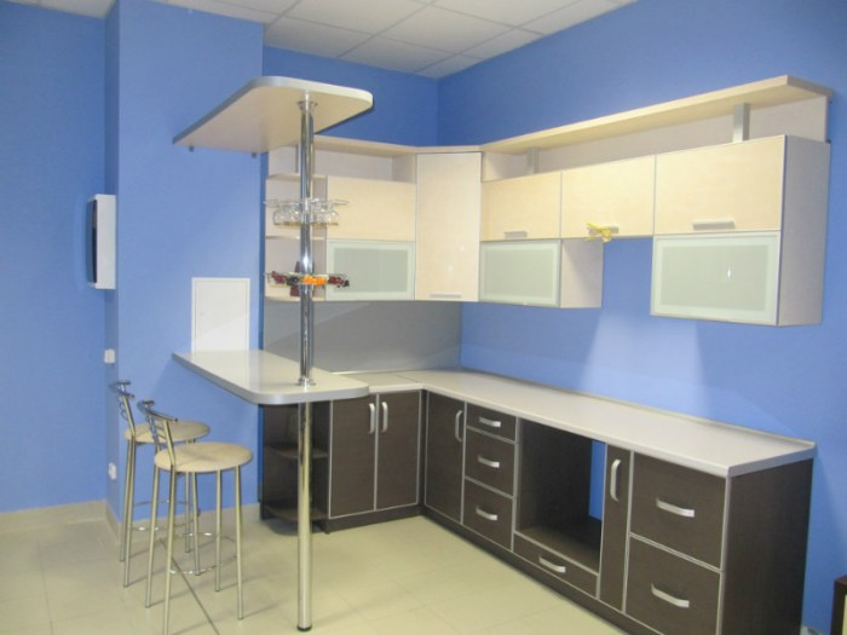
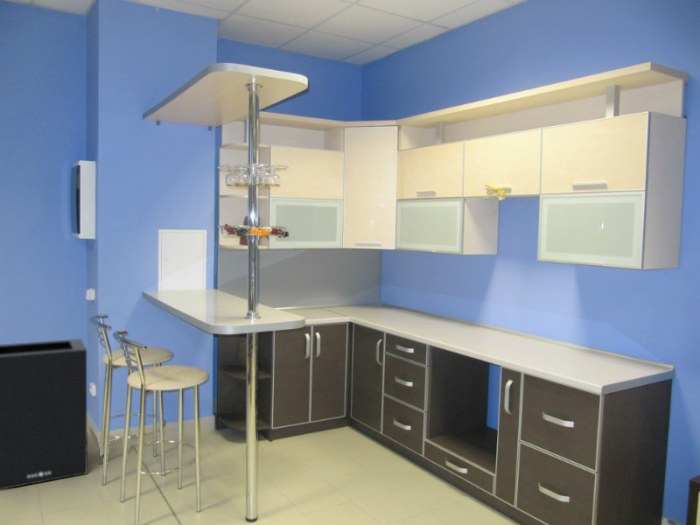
+ trash bin (35, 410)
